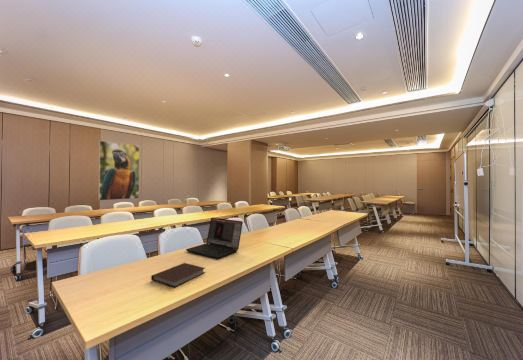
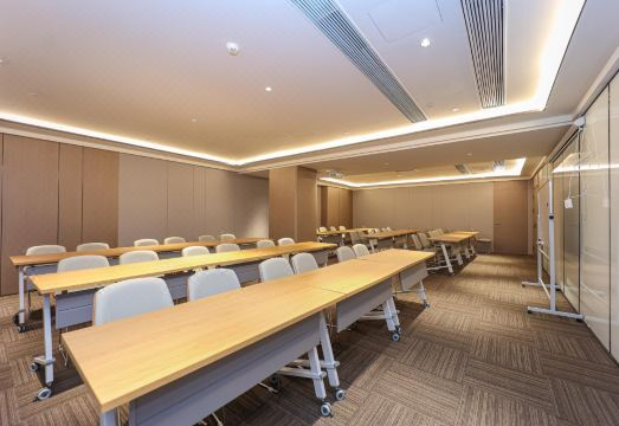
- notebook (179, 273)
- laptop (214, 236)
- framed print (120, 171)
